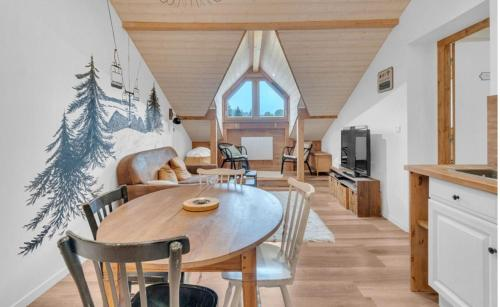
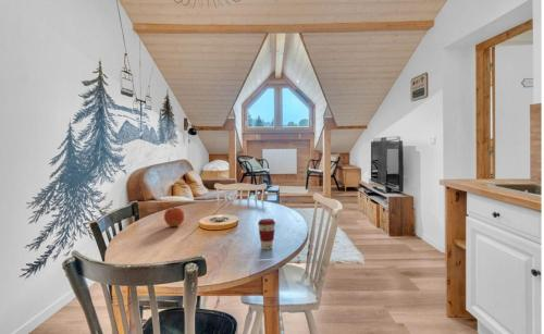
+ fruit (174, 217)
+ coffee cup (267, 234)
